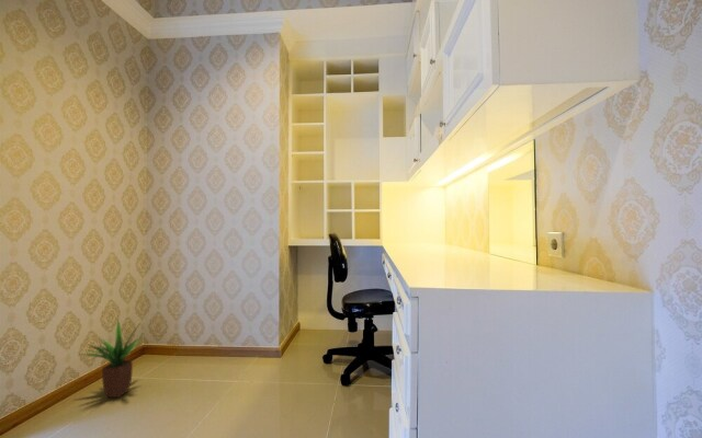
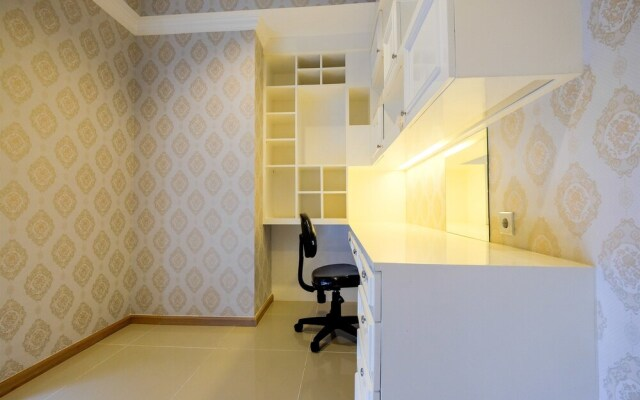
- potted plant (116, 358)
